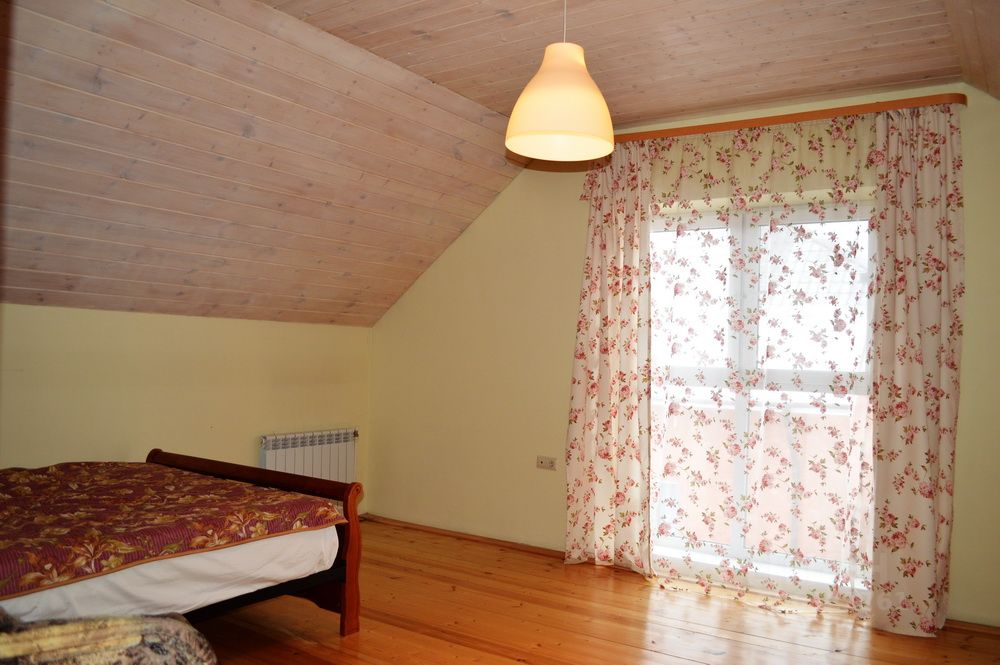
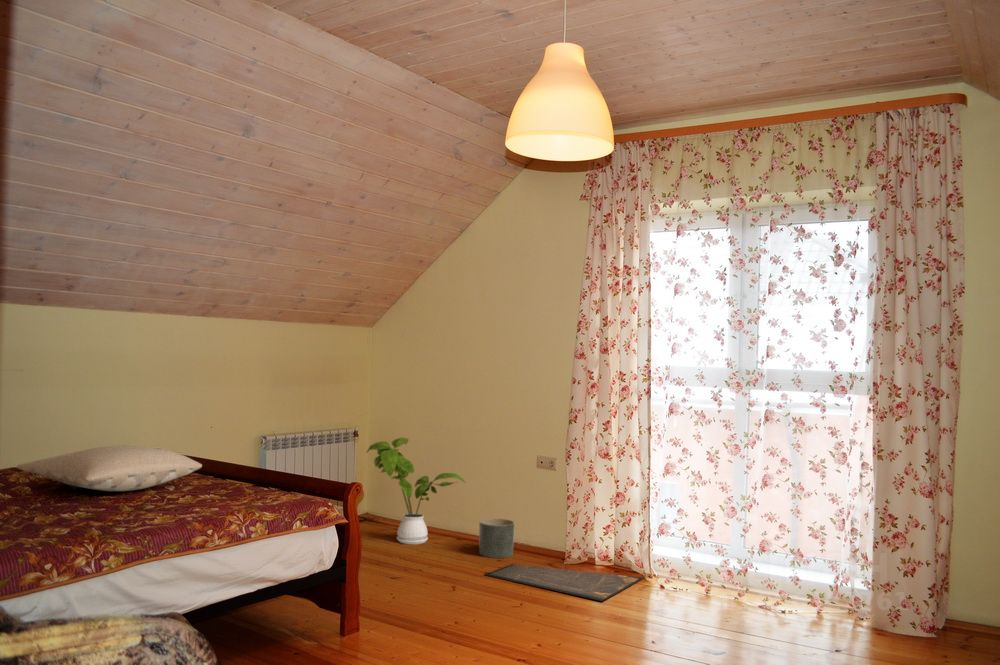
+ planter (496, 538)
+ doormat (565, 576)
+ pillow (111, 466)
+ house plant (406, 491)
